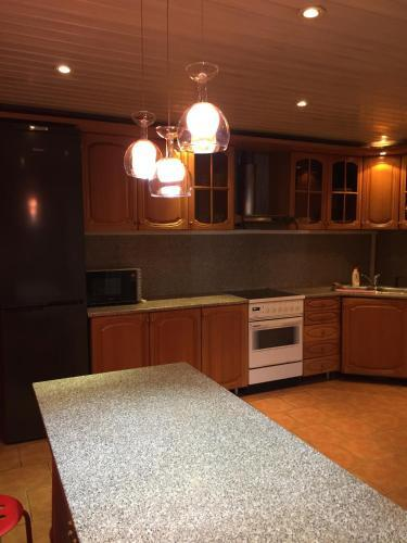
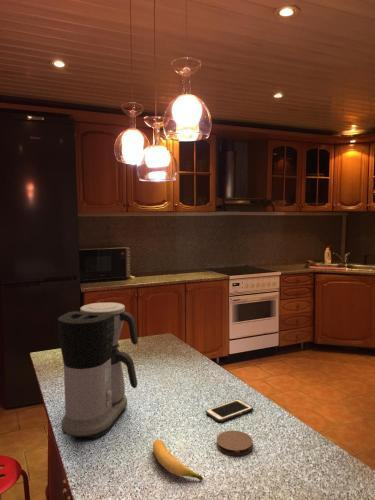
+ coaster (234, 442)
+ coffee maker (101, 364)
+ banana (172, 456)
+ cell phone (229, 410)
